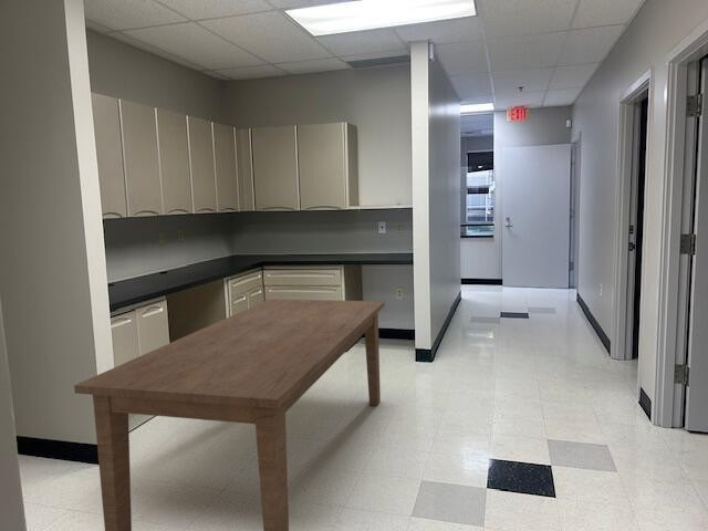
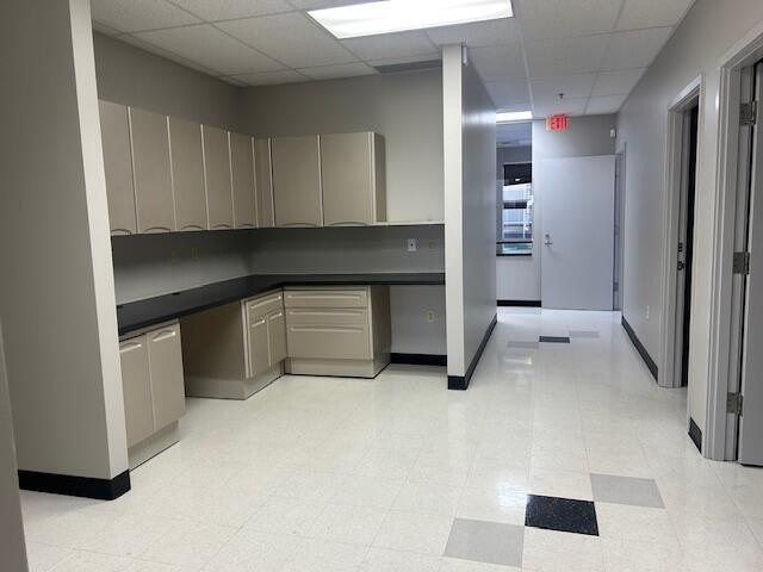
- dining table (274, 394)
